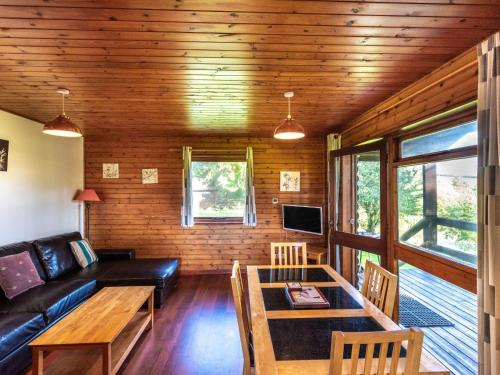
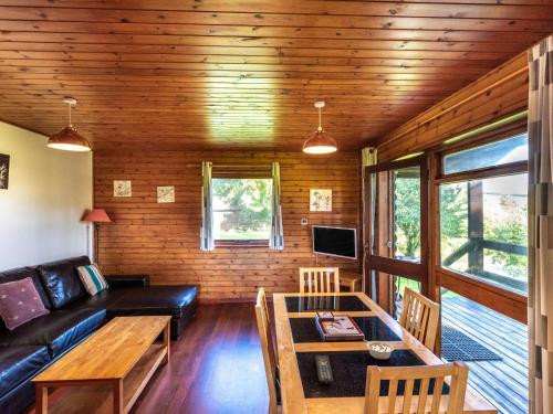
+ remote control (323, 368)
+ legume (378, 350)
